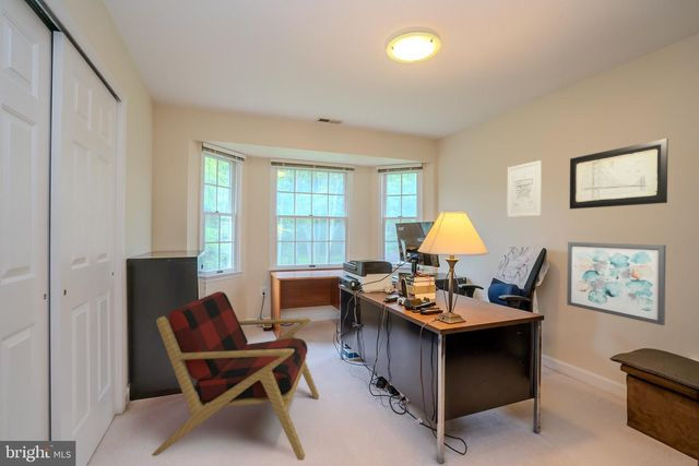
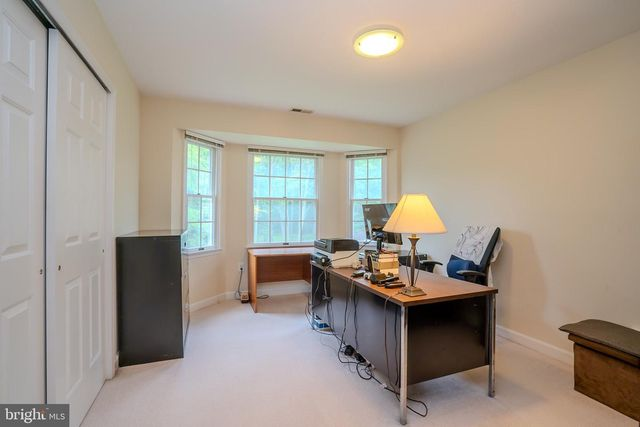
- wall art (523, 190)
- armchair (248, 360)
- wall art (609, 278)
- wall art (613, 178)
